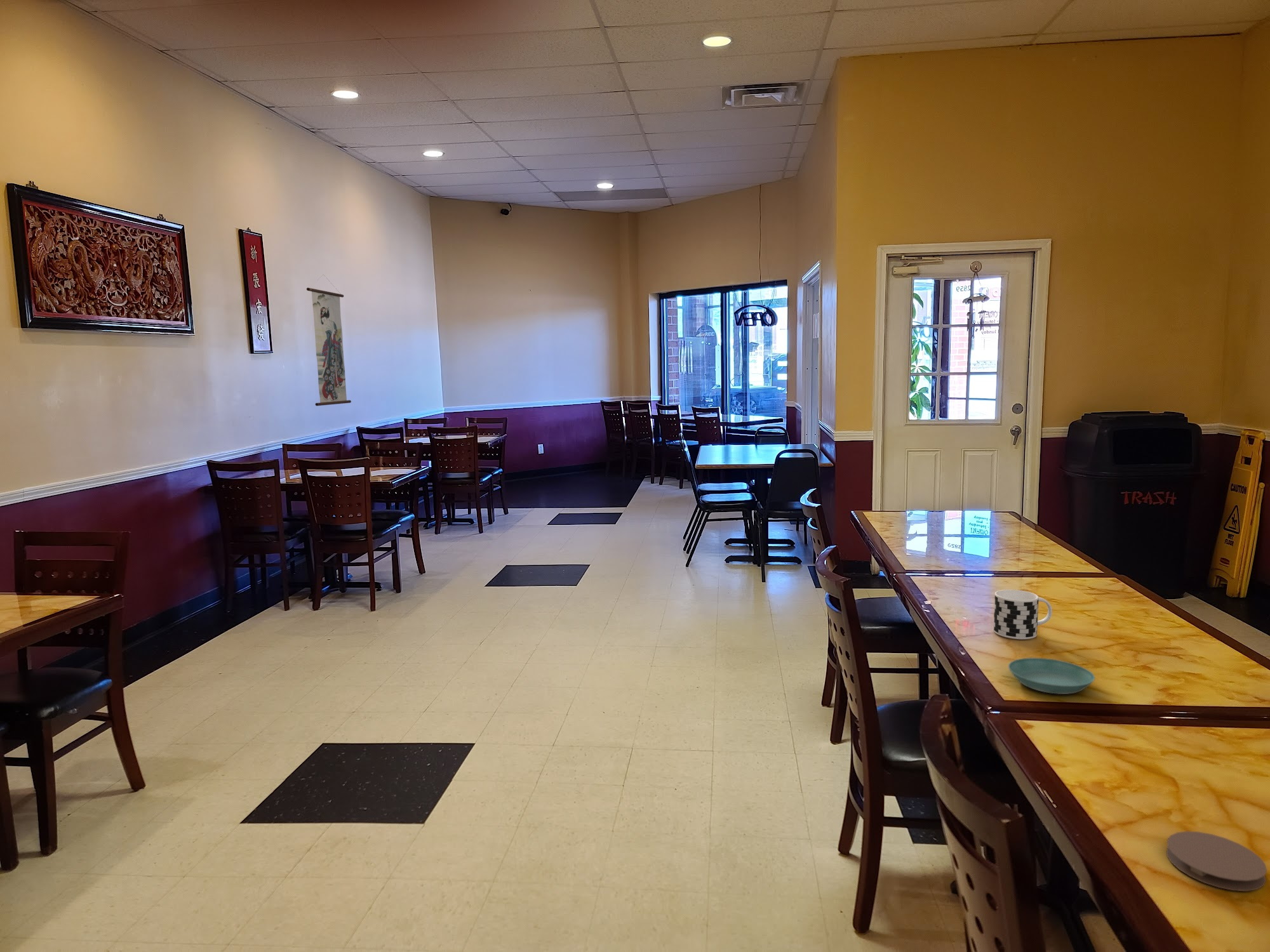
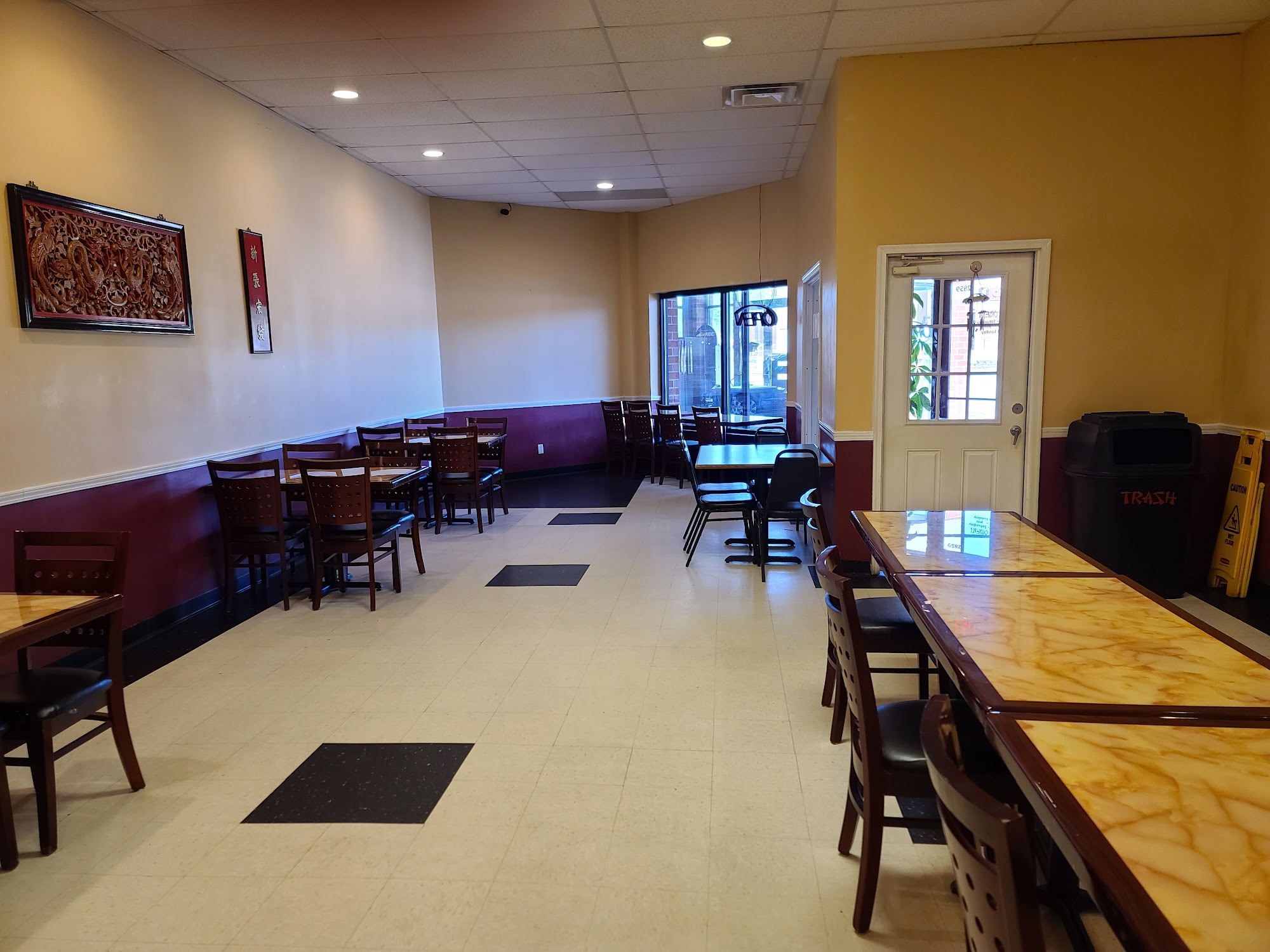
- coaster (1215, 859)
- saucer (1050, 677)
- cup (1022, 614)
- wall scroll (329, 340)
